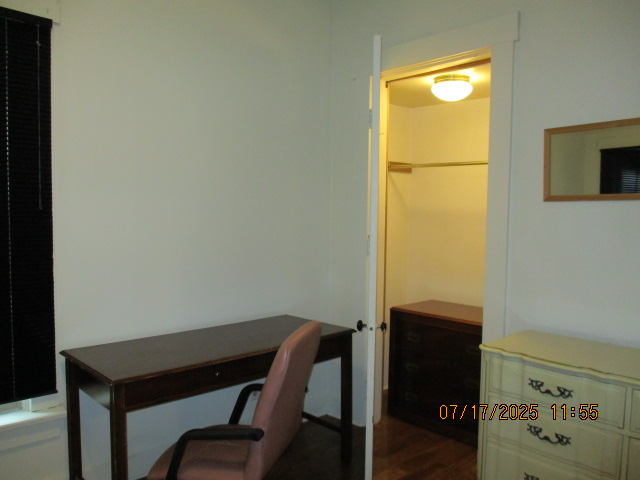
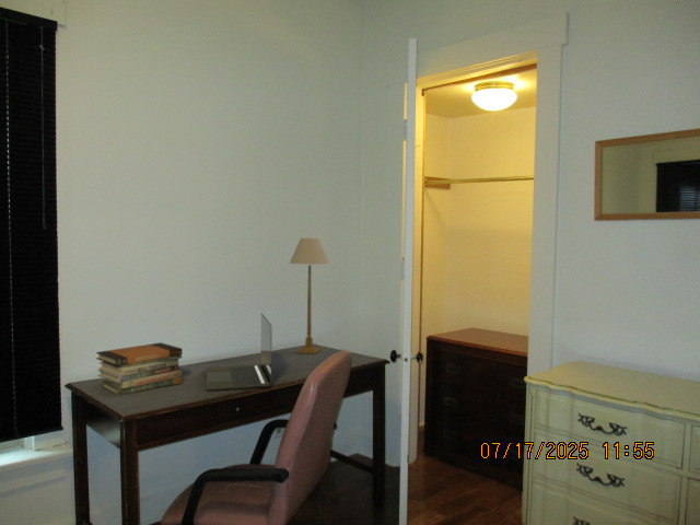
+ laptop (236, 365)
+ book stack (140, 368)
+ table lamp (308, 294)
